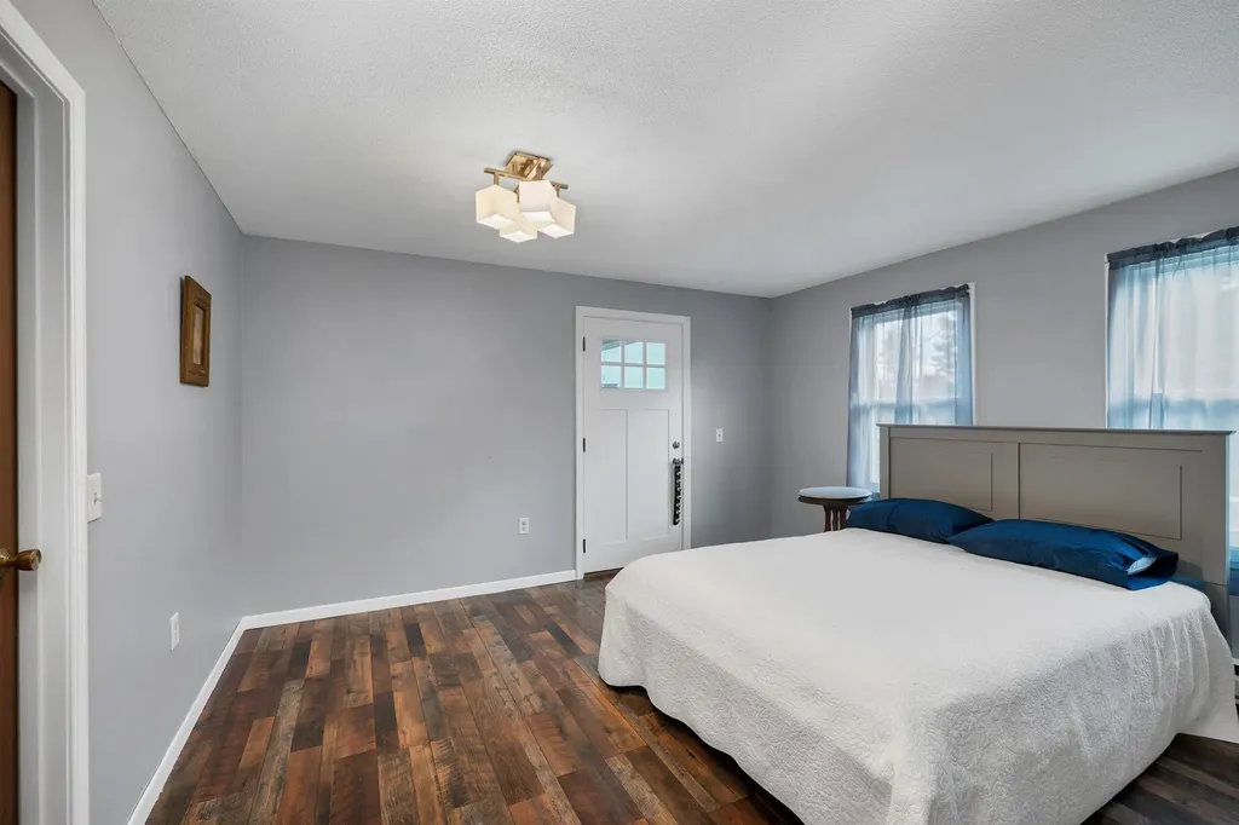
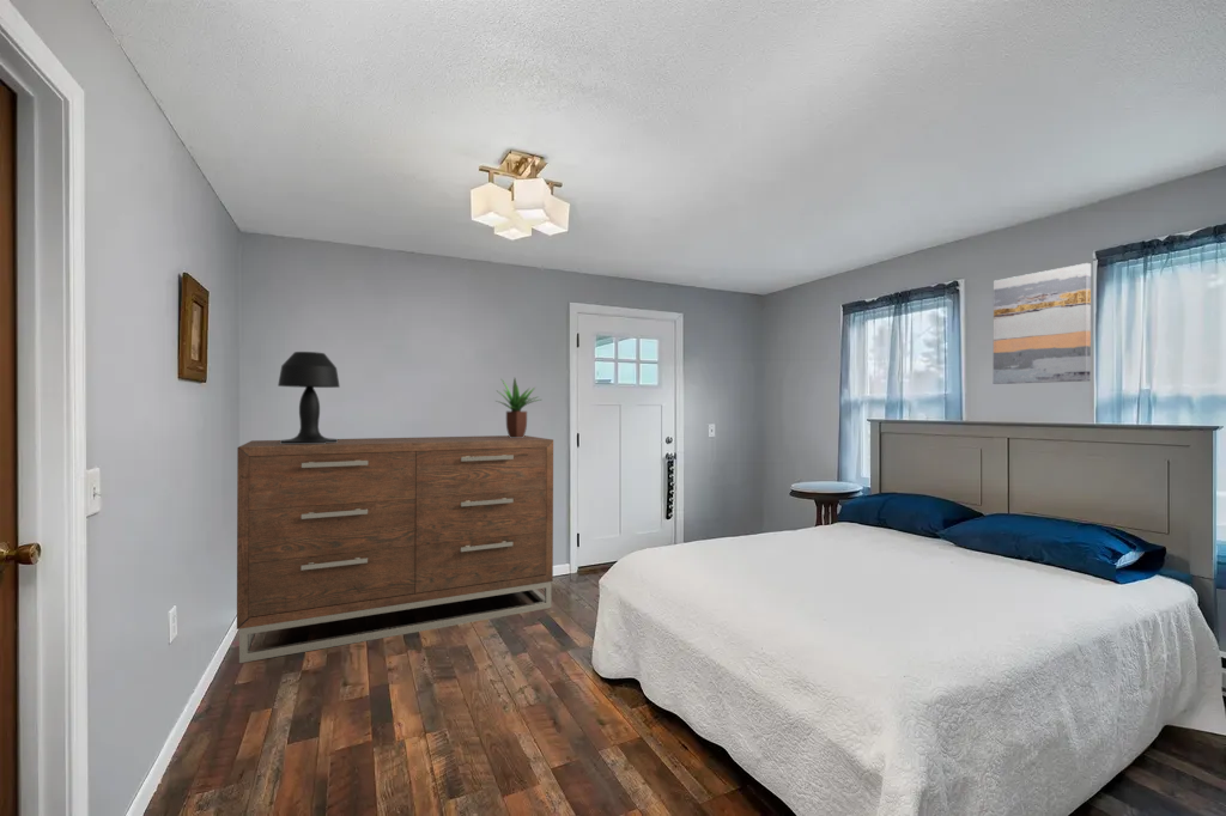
+ wall art (1038, 327)
+ dresser (407, 528)
+ potted plant (516, 407)
+ table lamp (309, 397)
